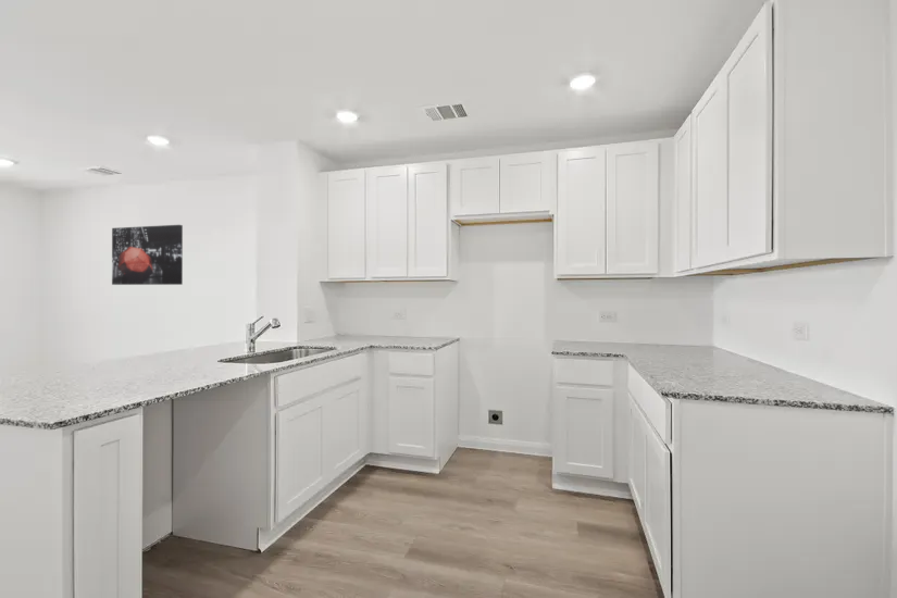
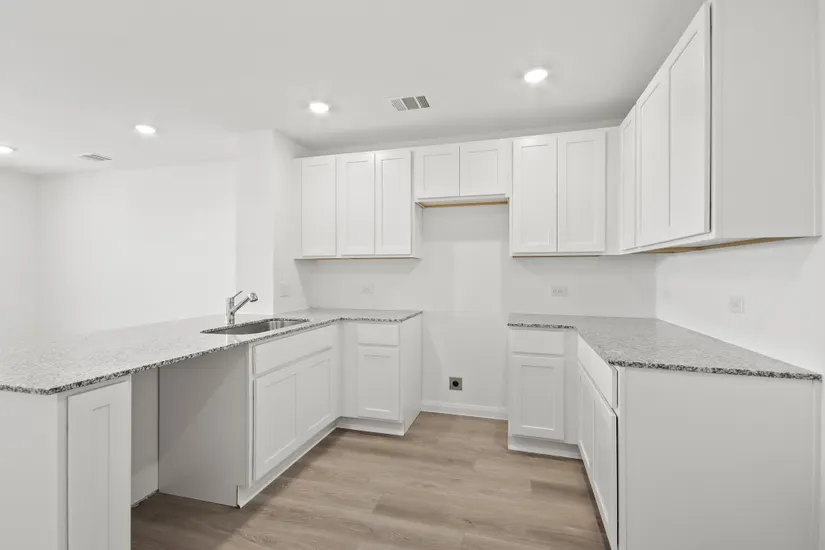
- wall art (146, 256)
